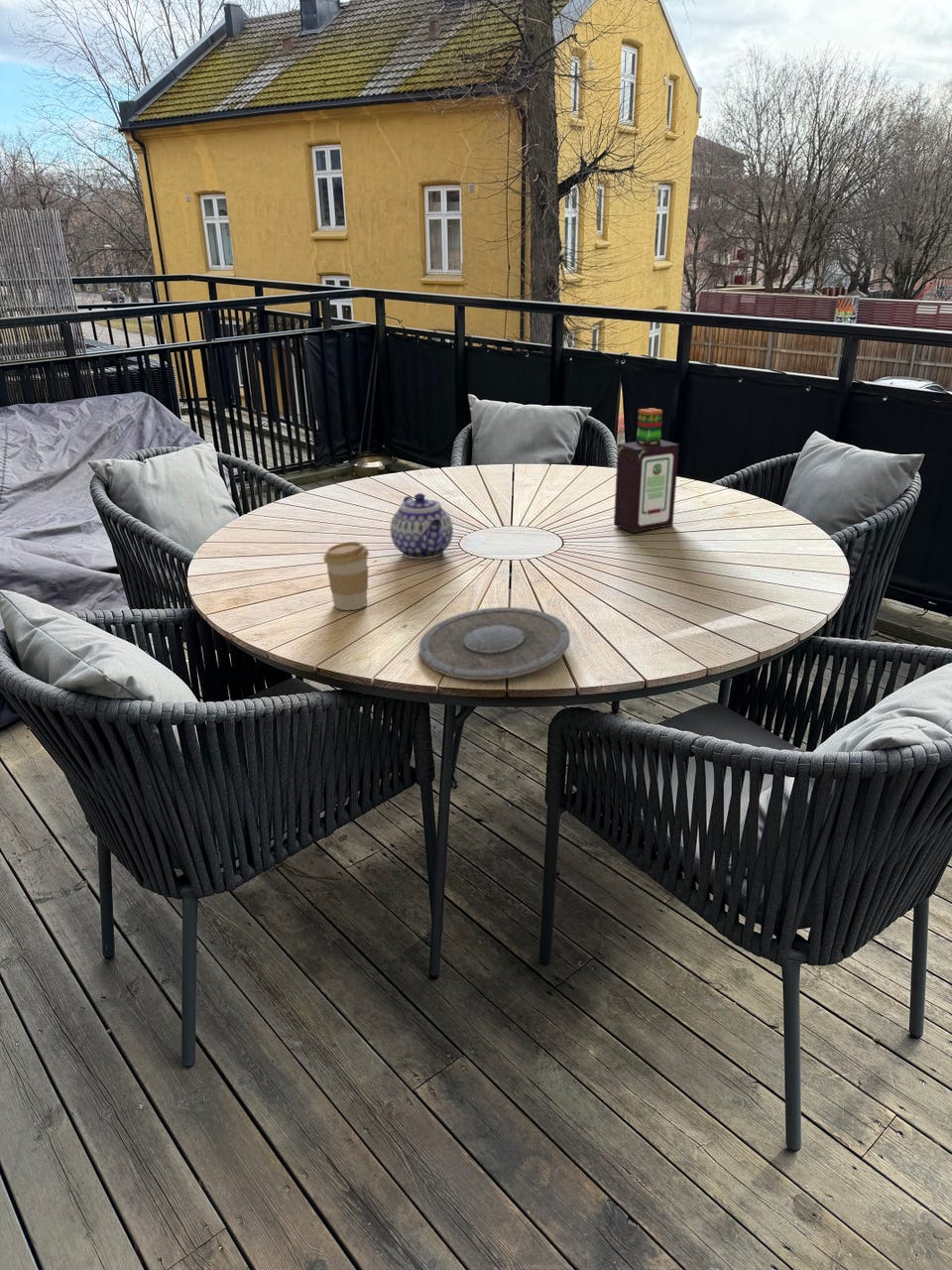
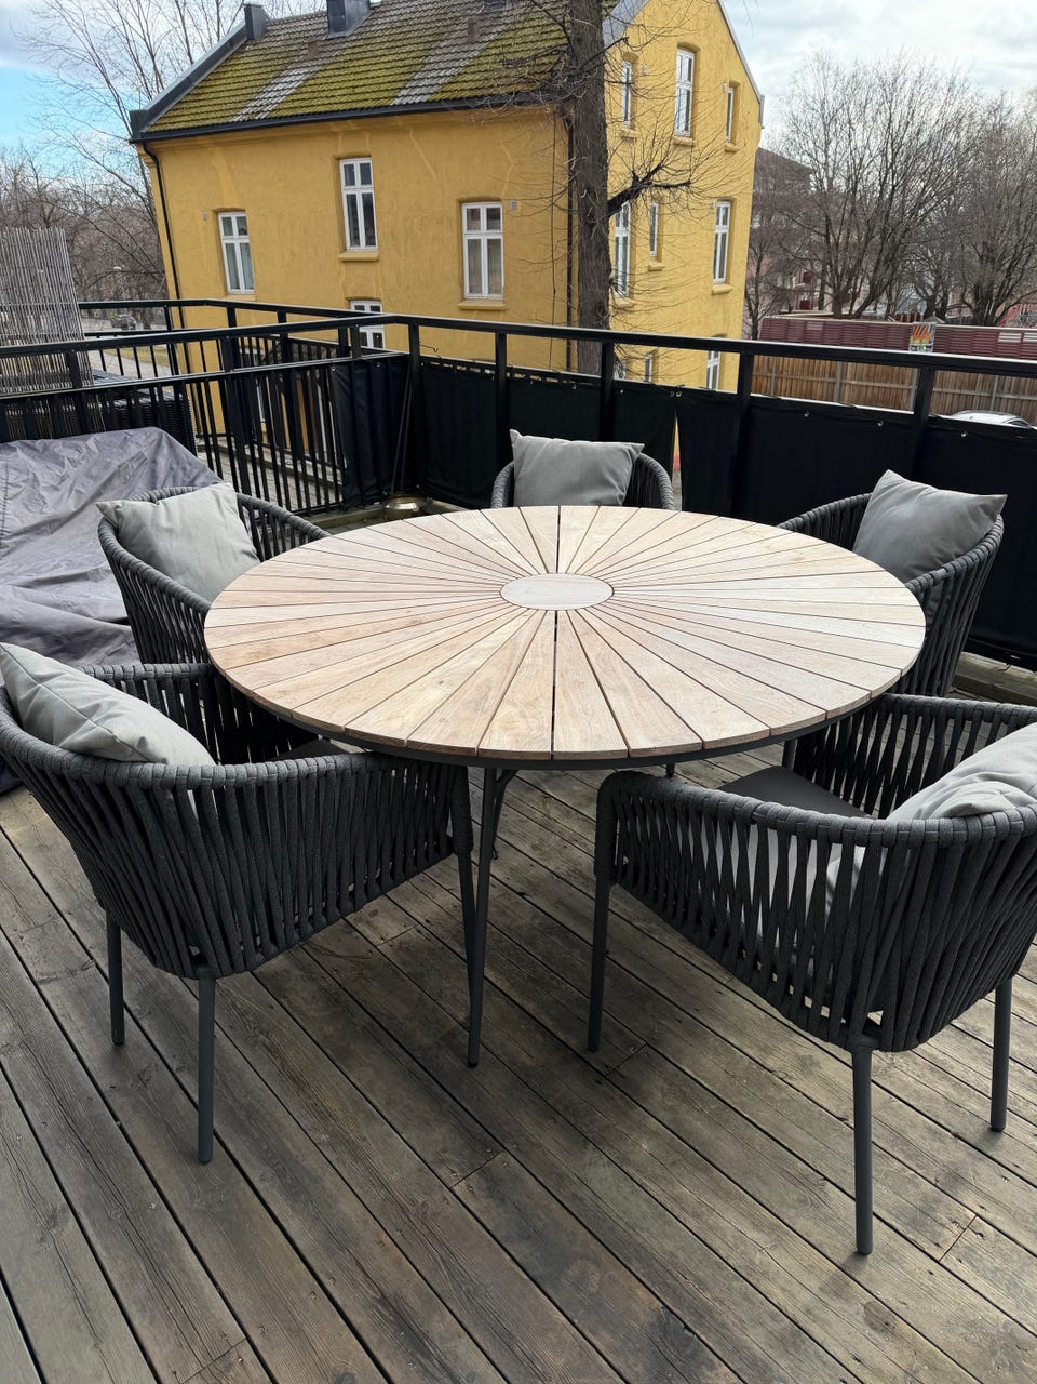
- coffee cup (347, 574)
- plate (494, 640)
- teapot (421, 523)
- bottle (647, 468)
